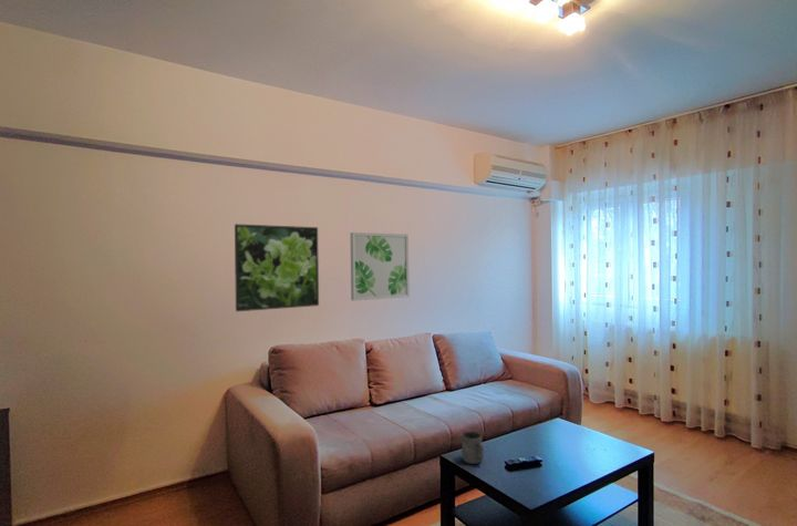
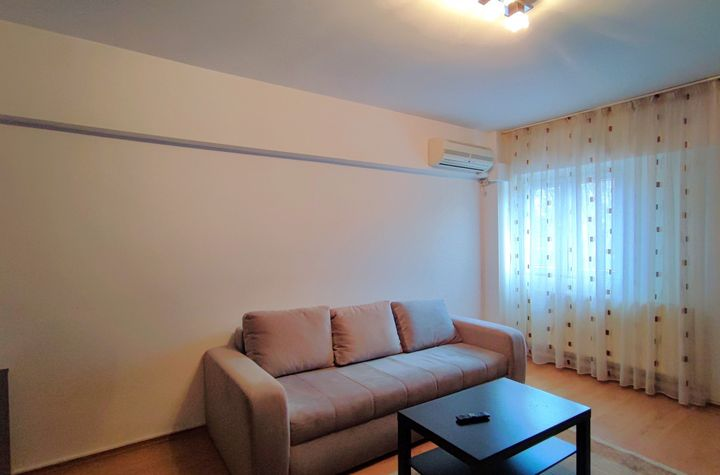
- wall art (381, 266)
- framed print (278, 267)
- mug (474, 448)
